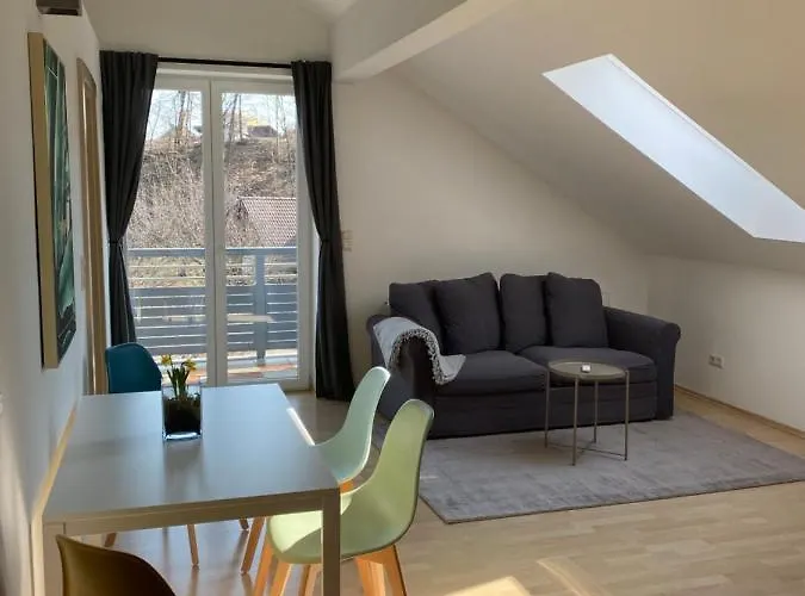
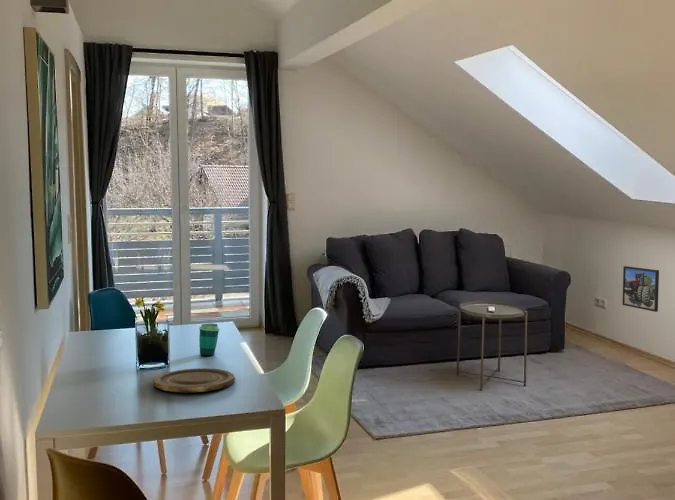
+ plate (194, 379)
+ cup (209, 339)
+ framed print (640, 288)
